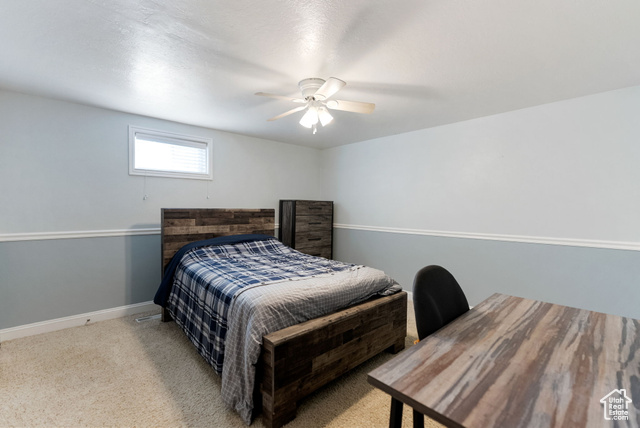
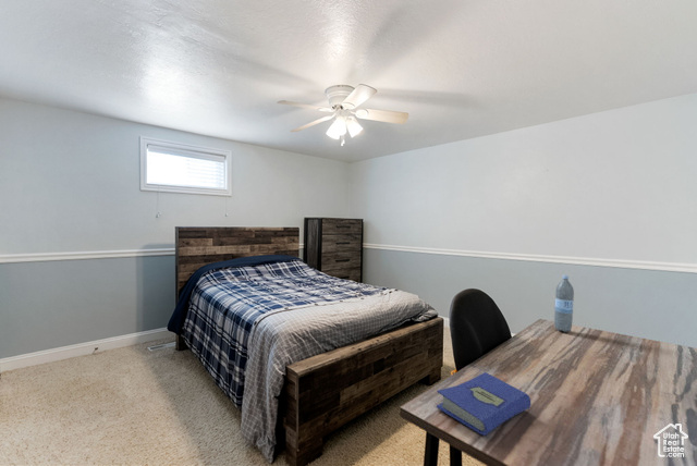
+ water bottle (563, 303)
+ hardcover book (484, 401)
